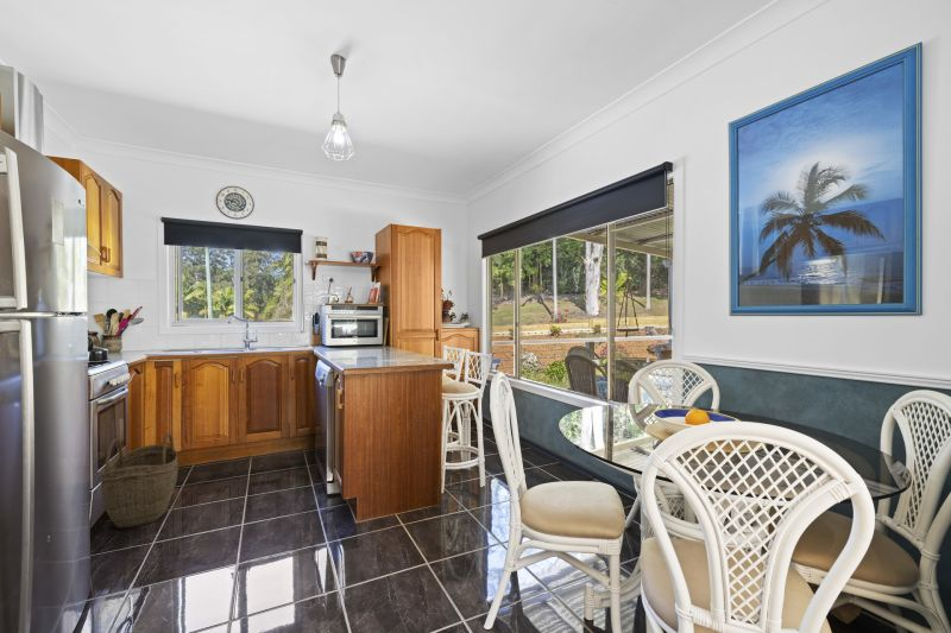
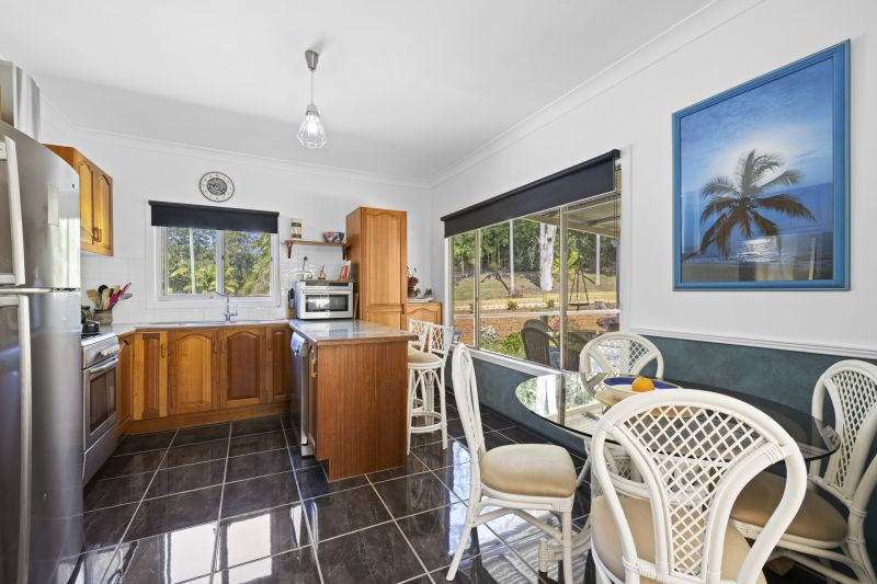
- woven basket (141, 476)
